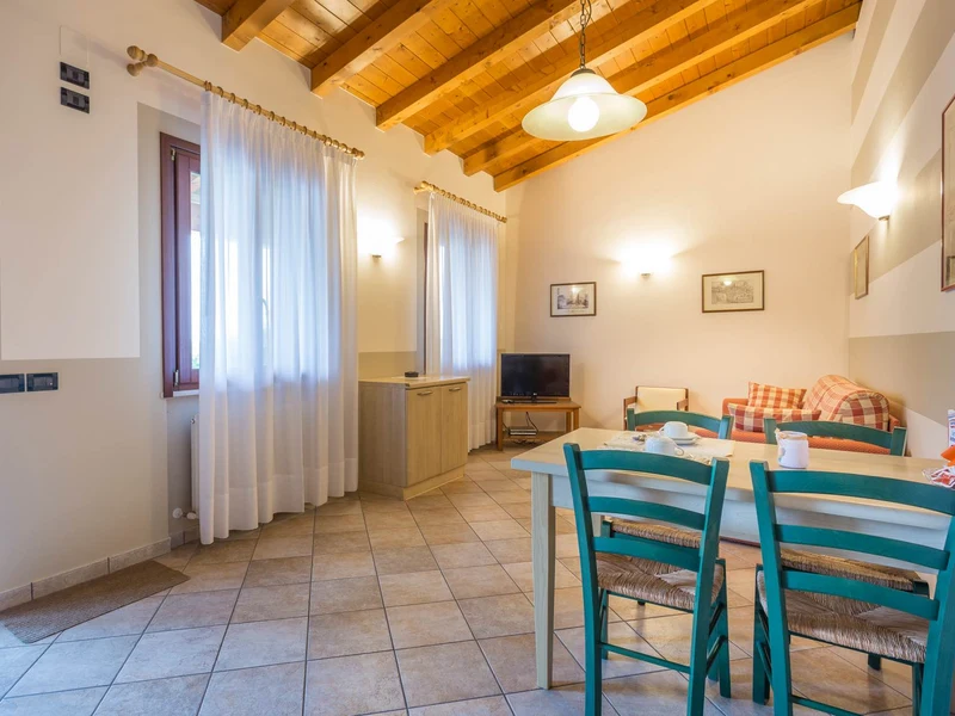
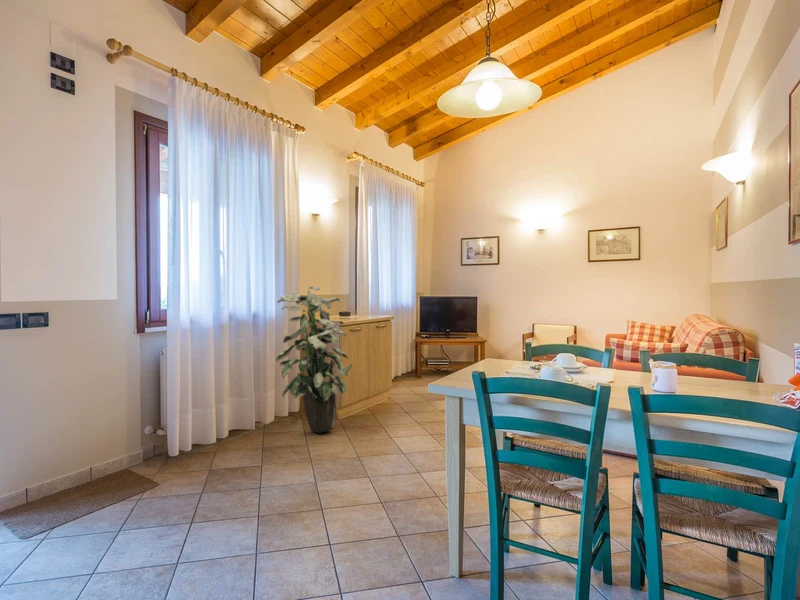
+ indoor plant (313, 358)
